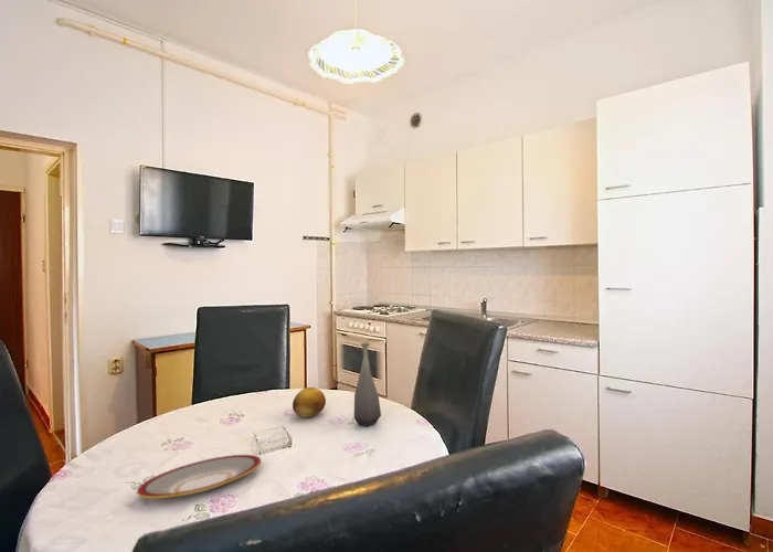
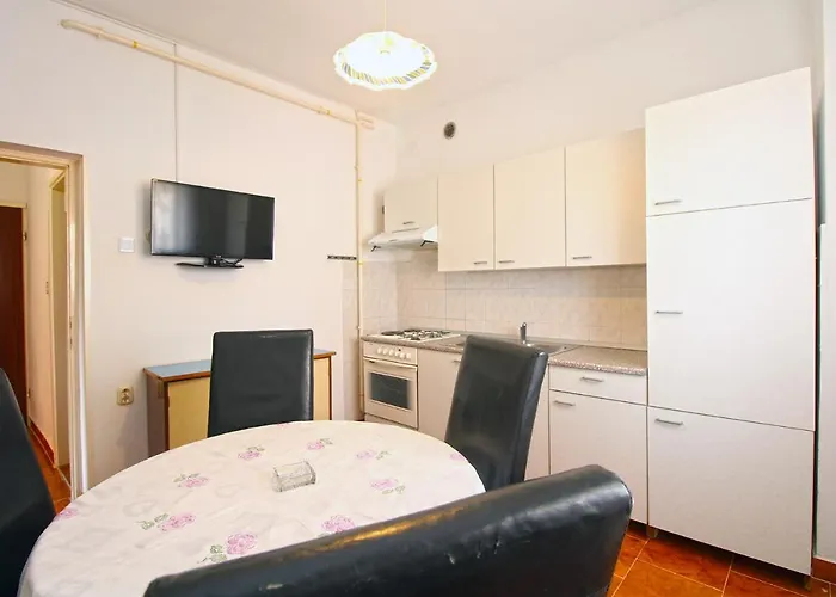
- bottle (366, 383)
- fruit (308, 401)
- plate (203, 478)
